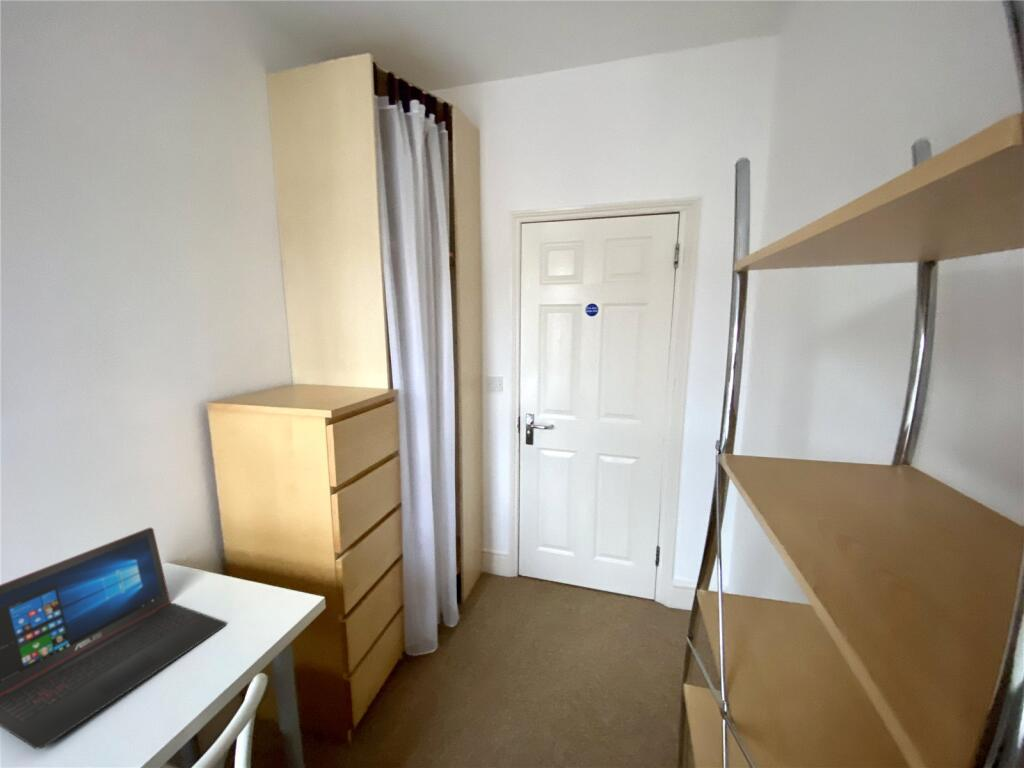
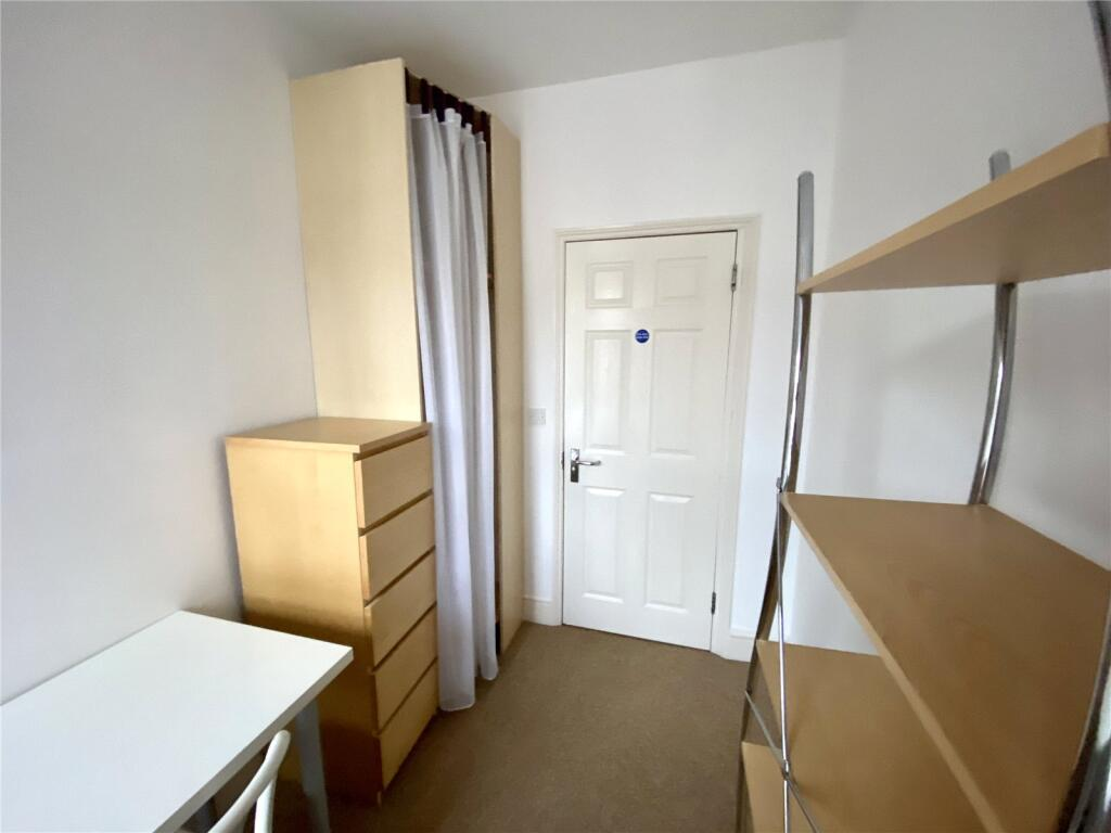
- laptop (107, 617)
